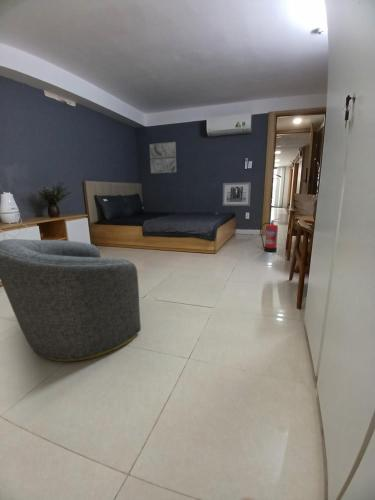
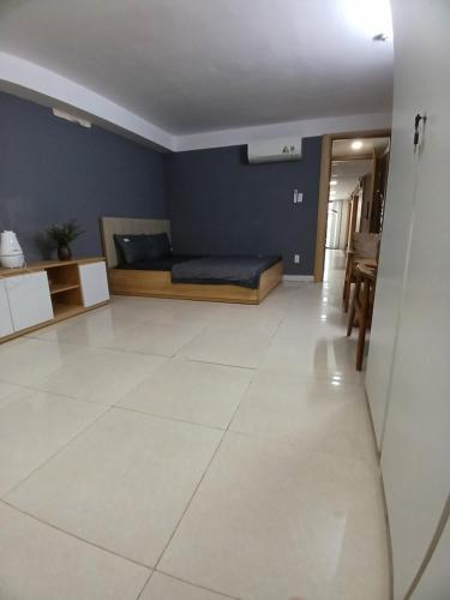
- wall art (163, 158)
- wall art (236, 194)
- fire extinguisher (268, 234)
- armchair (70, 286)
